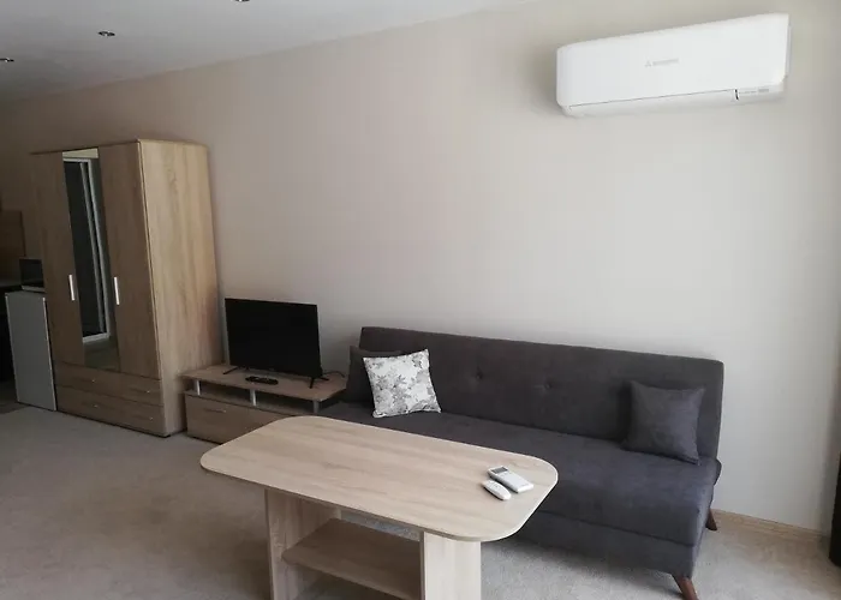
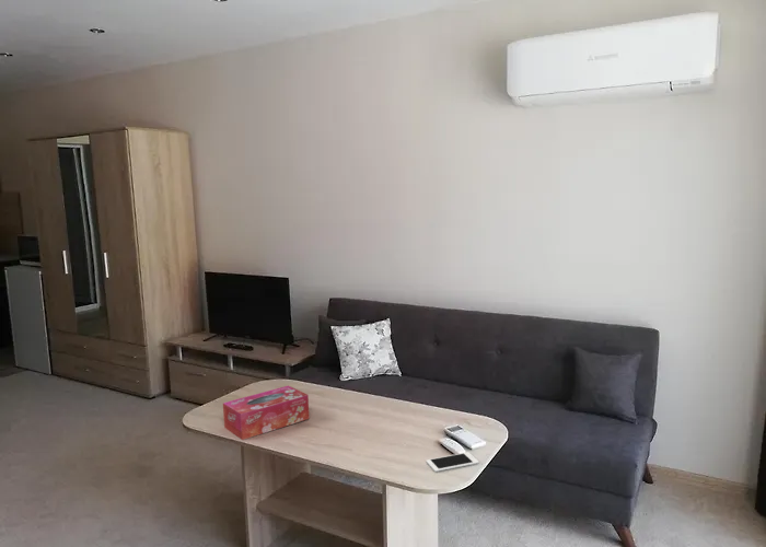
+ tissue box (266, 410)
+ cell phone (452, 462)
